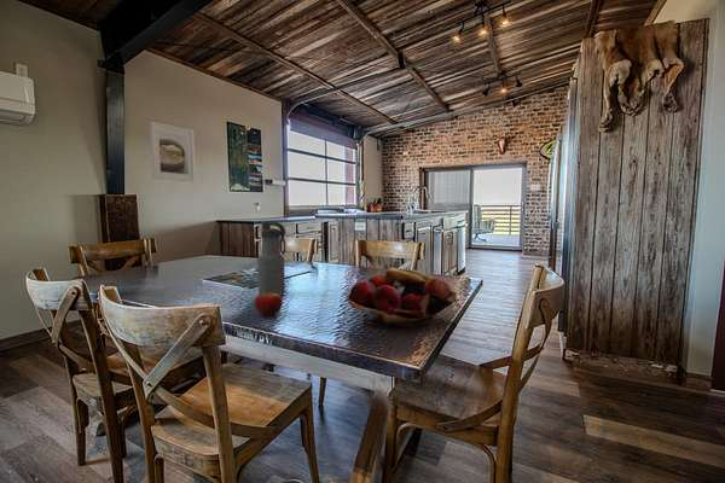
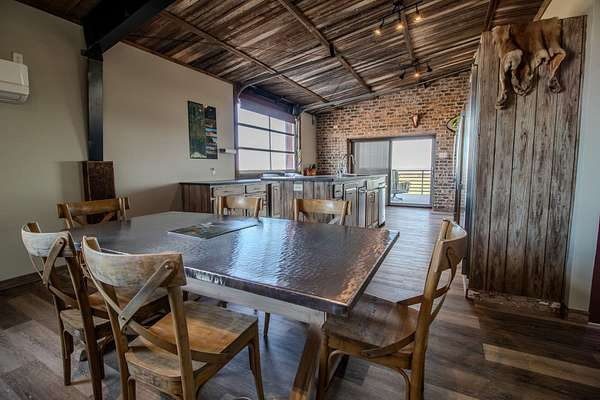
- fruit (268, 302)
- fruit basket (400, 293)
- water bottle (271, 258)
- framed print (173, 153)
